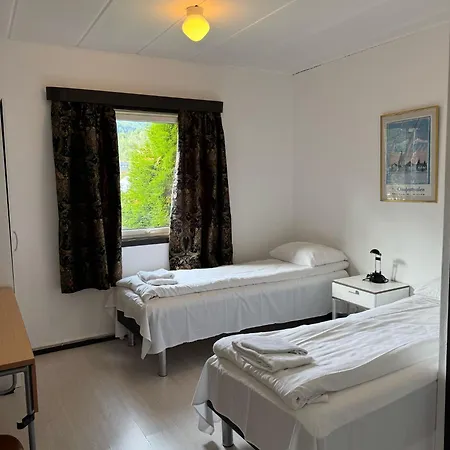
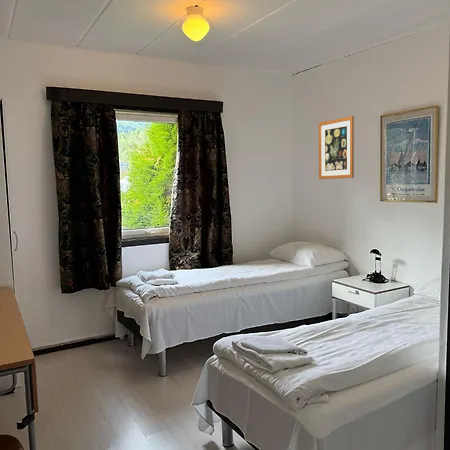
+ wall art (335, 149)
